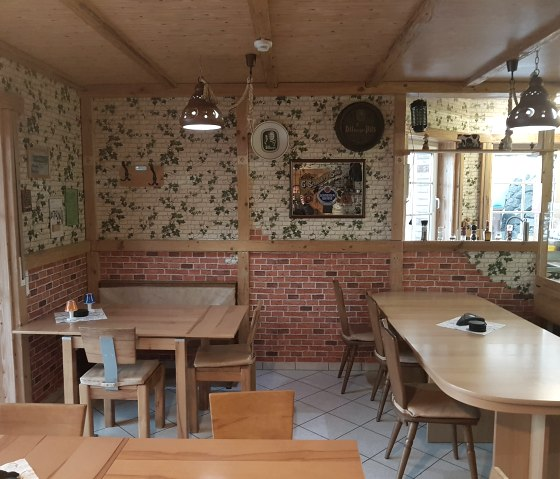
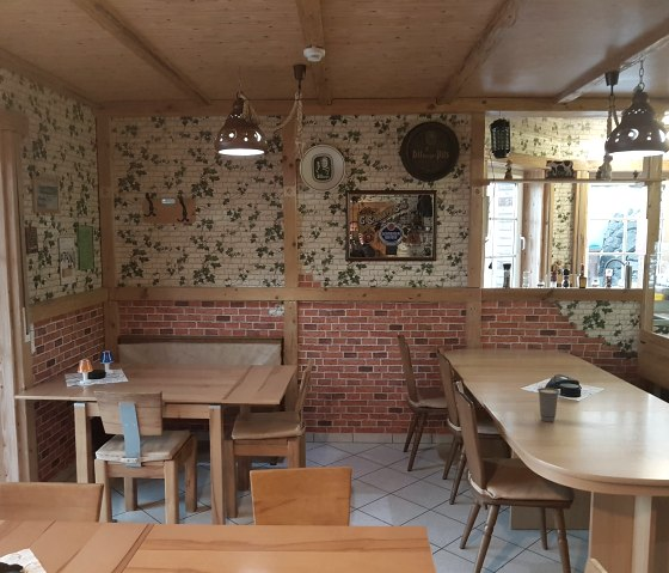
+ cup (547, 404)
